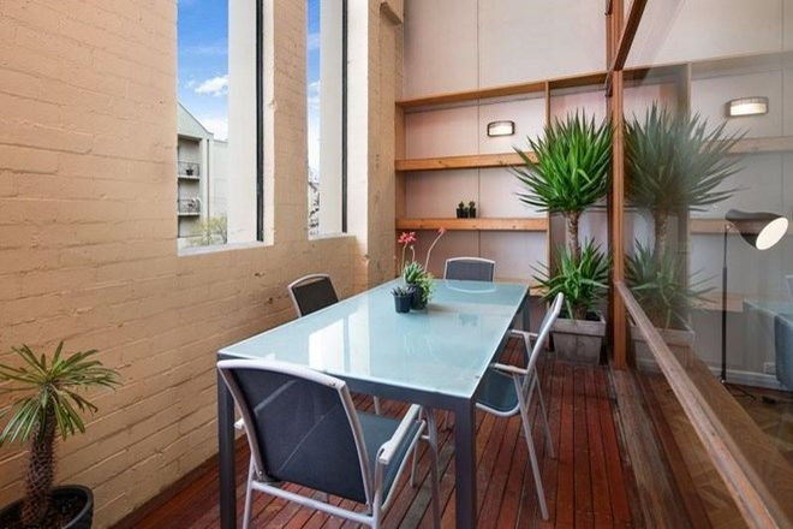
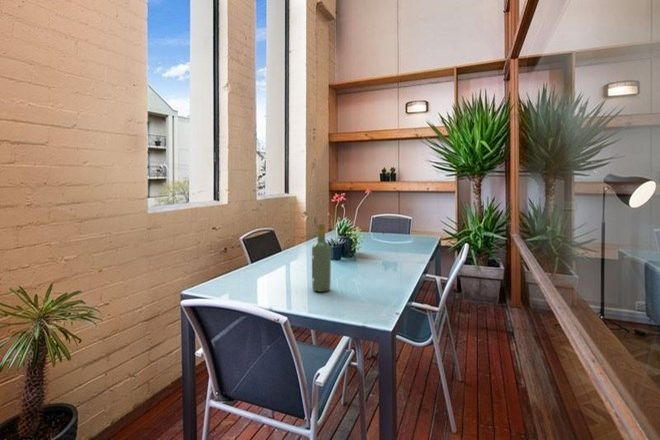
+ wine bottle (321, 256)
